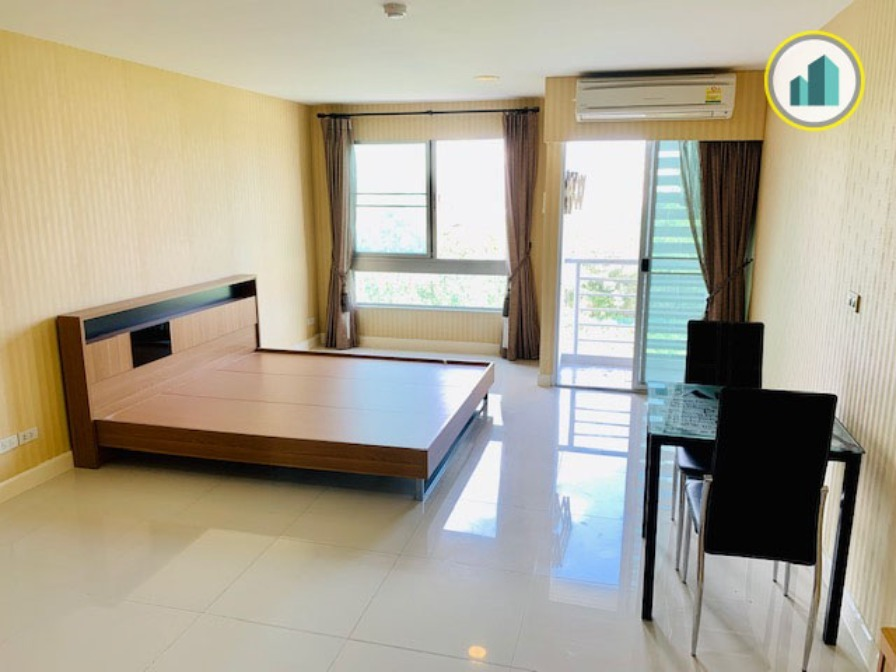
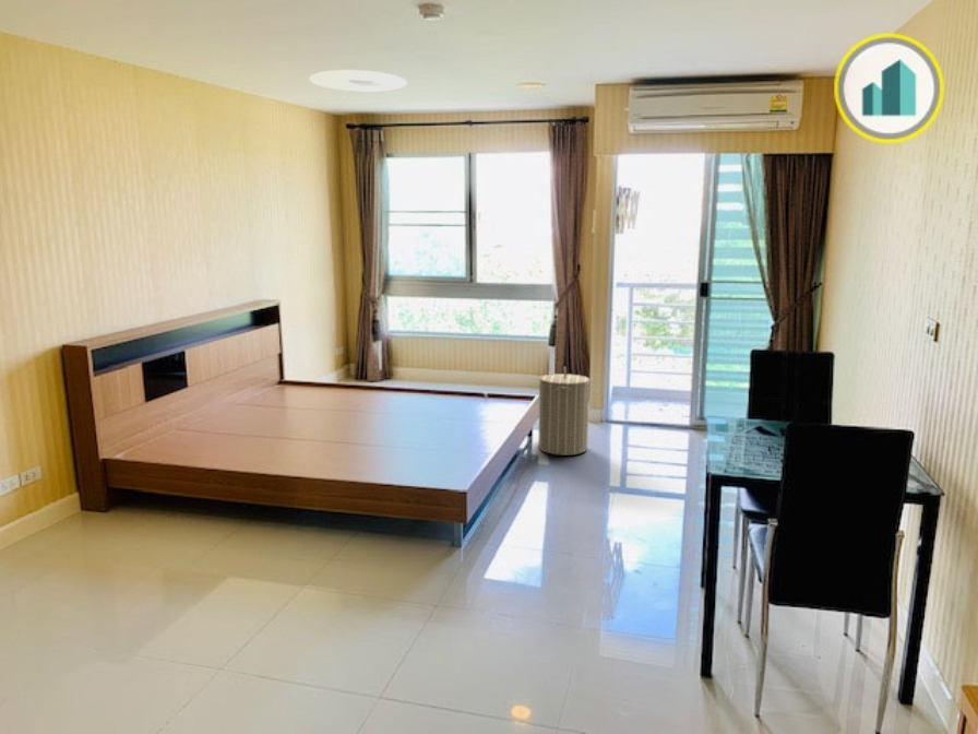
+ laundry hamper (563, 407)
+ ceiling light (358, 76)
